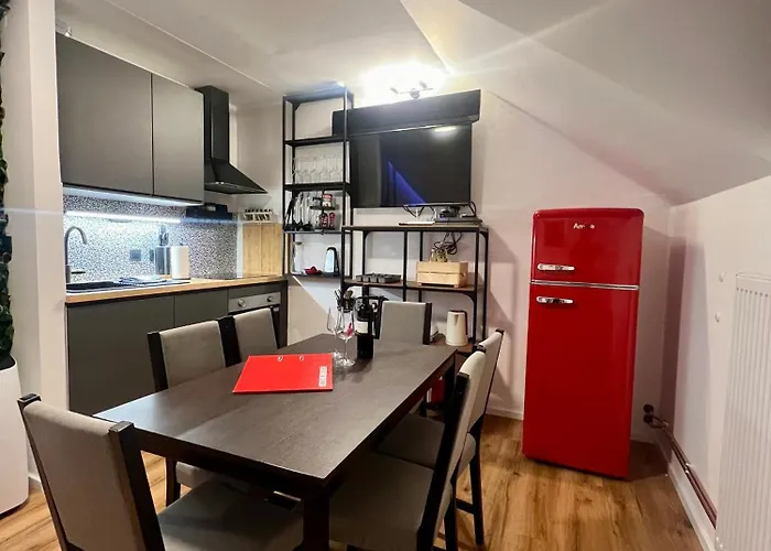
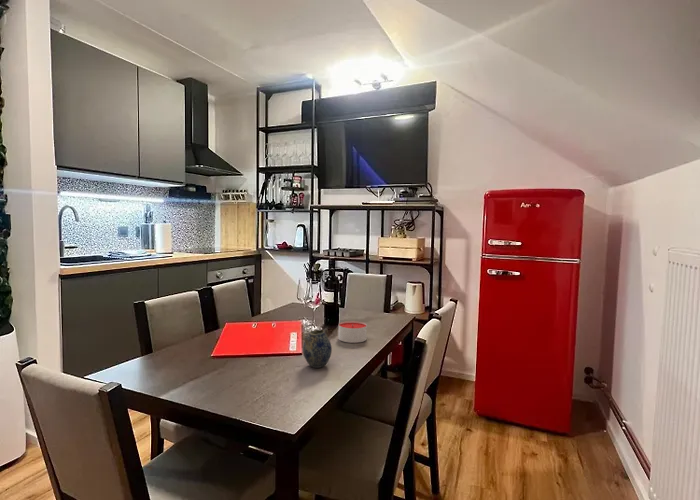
+ teapot (316, 347)
+ candle (352, 331)
